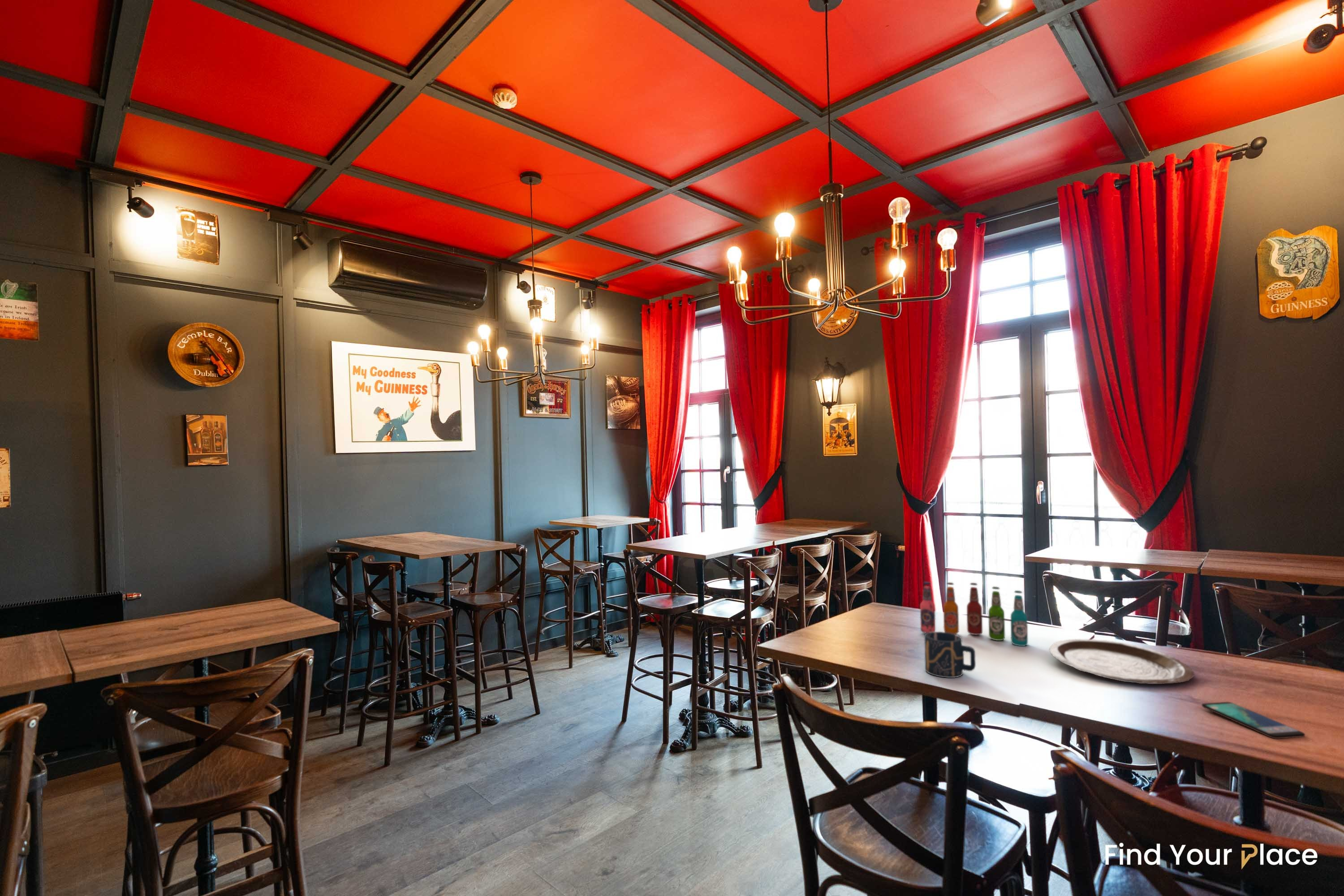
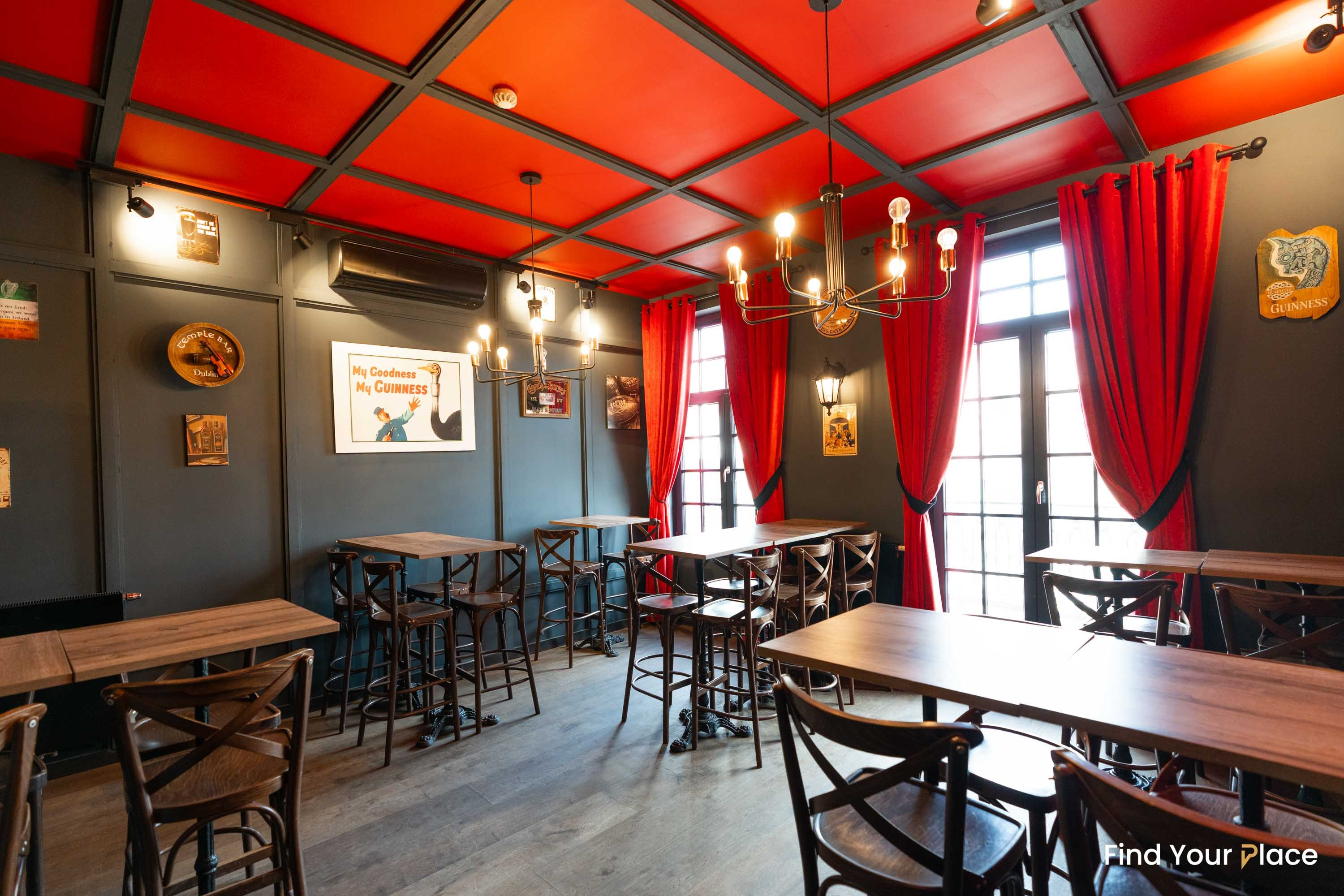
- beer bottle (973, 610)
- plate (1118, 662)
- smartphone (1250, 719)
- cup (949, 655)
